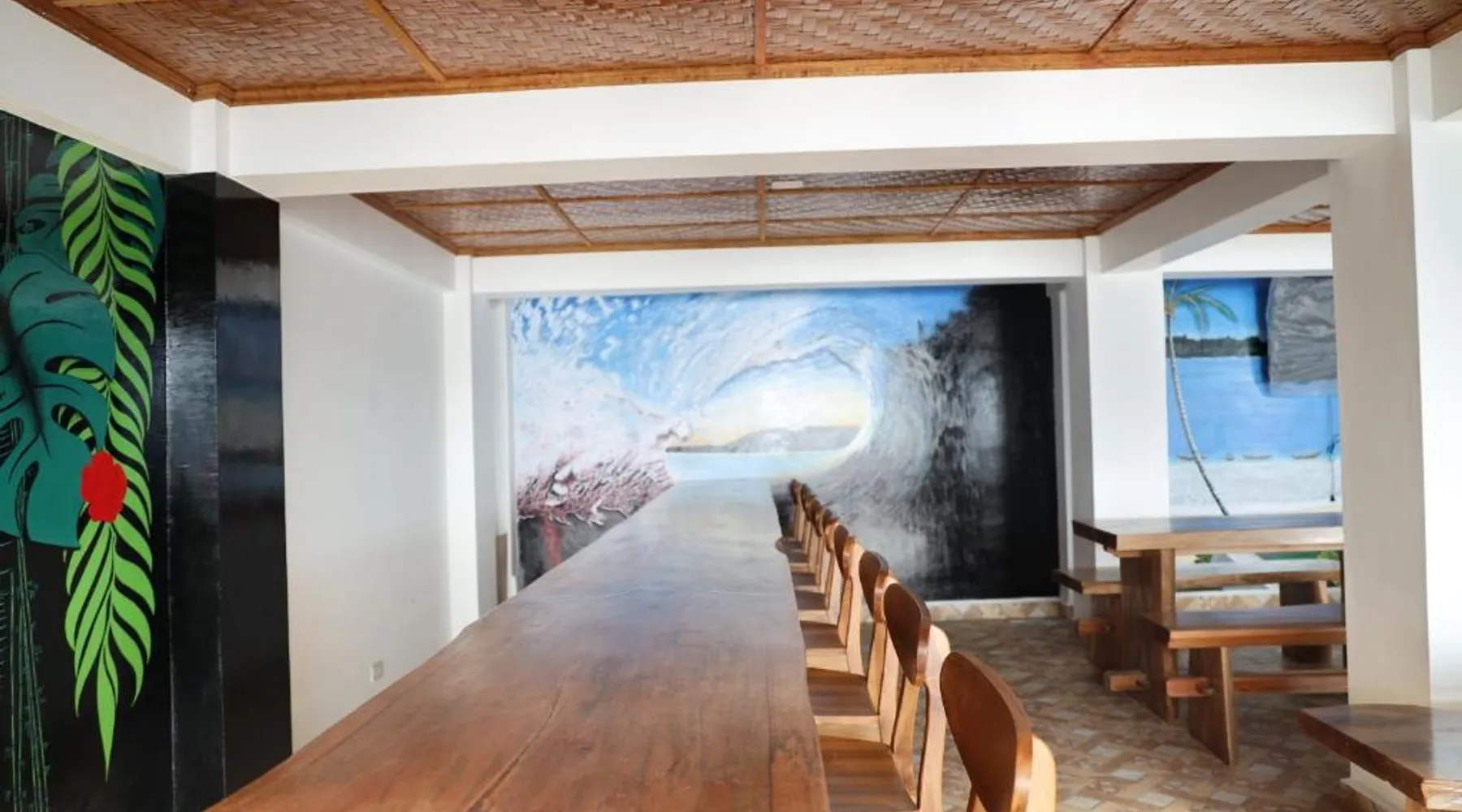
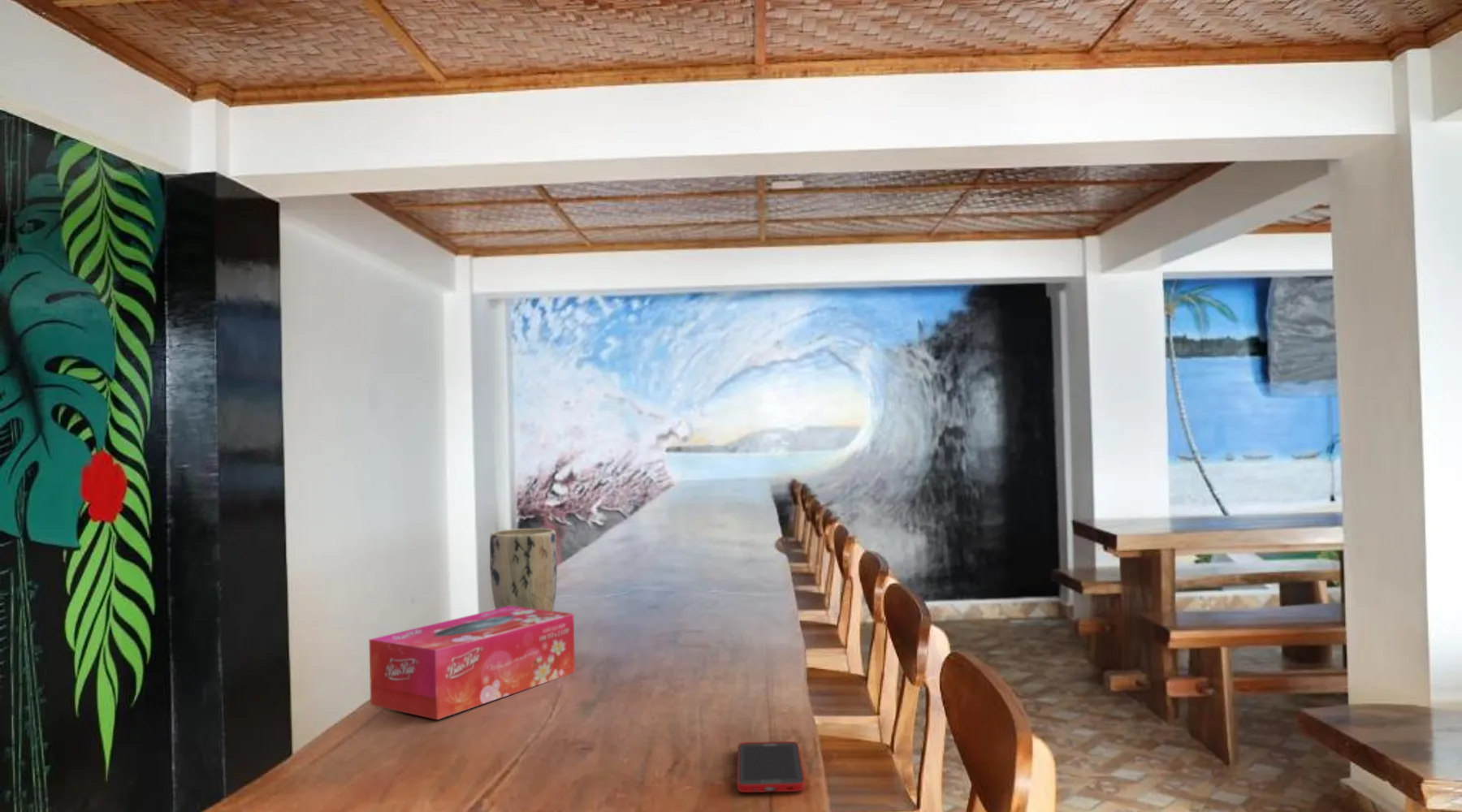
+ plant pot (524, 580)
+ tissue box (477, 656)
+ cell phone (769, 766)
